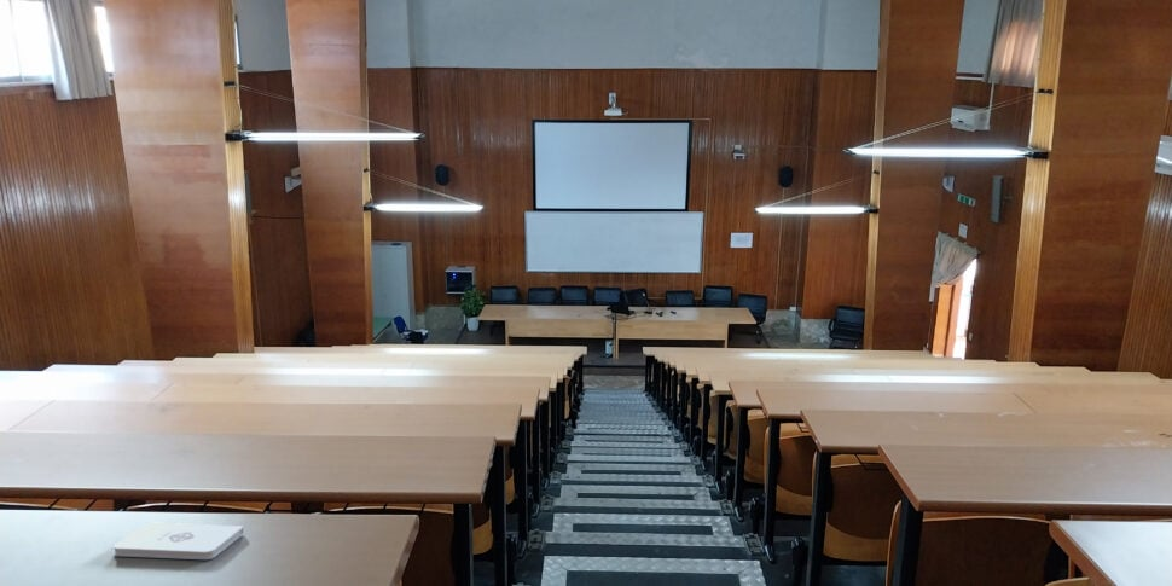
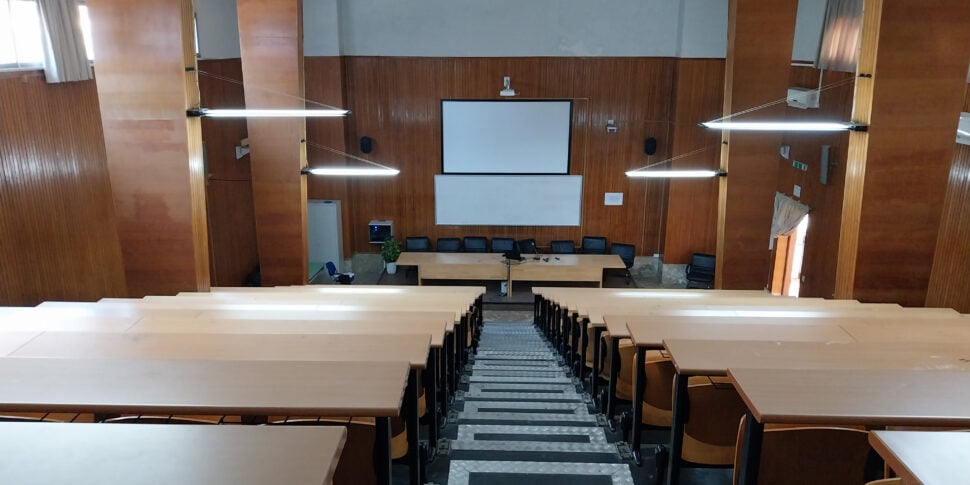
- notepad (179, 540)
